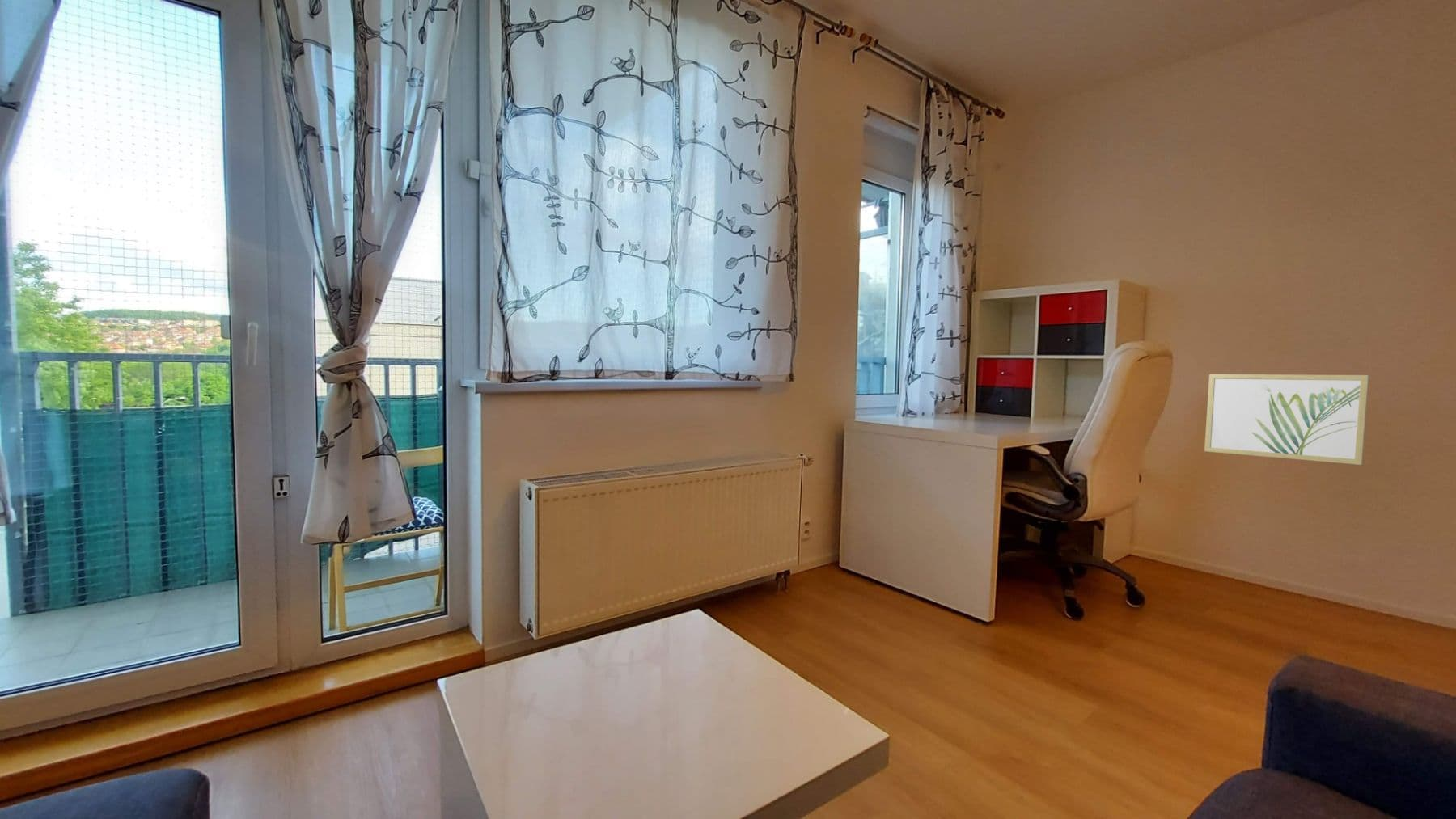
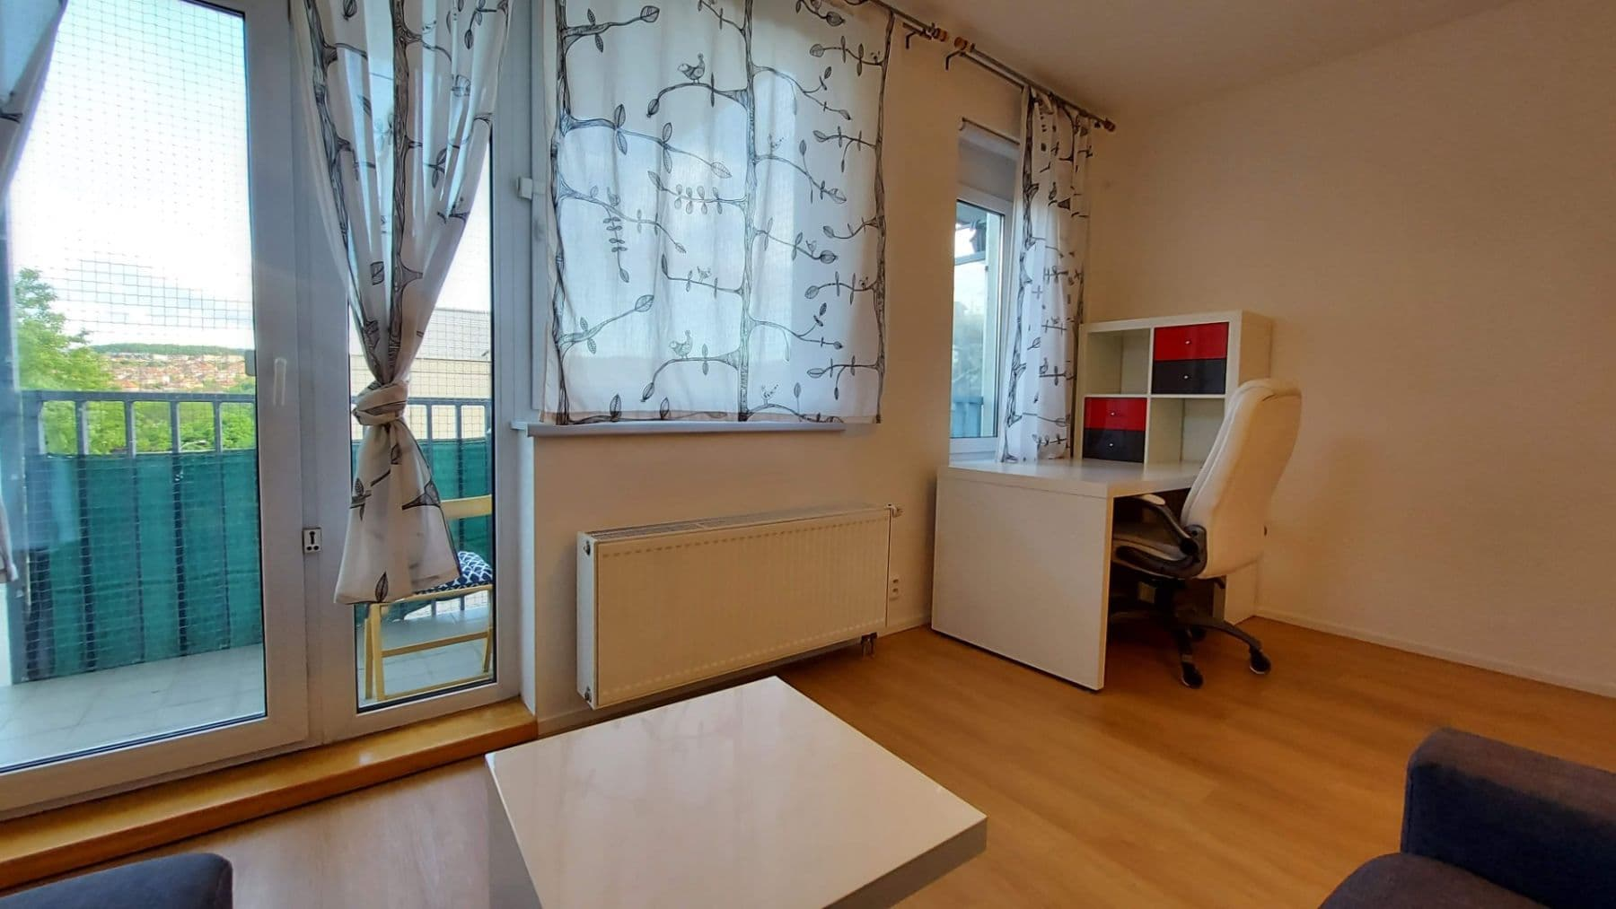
- wall art (1280, 416)
